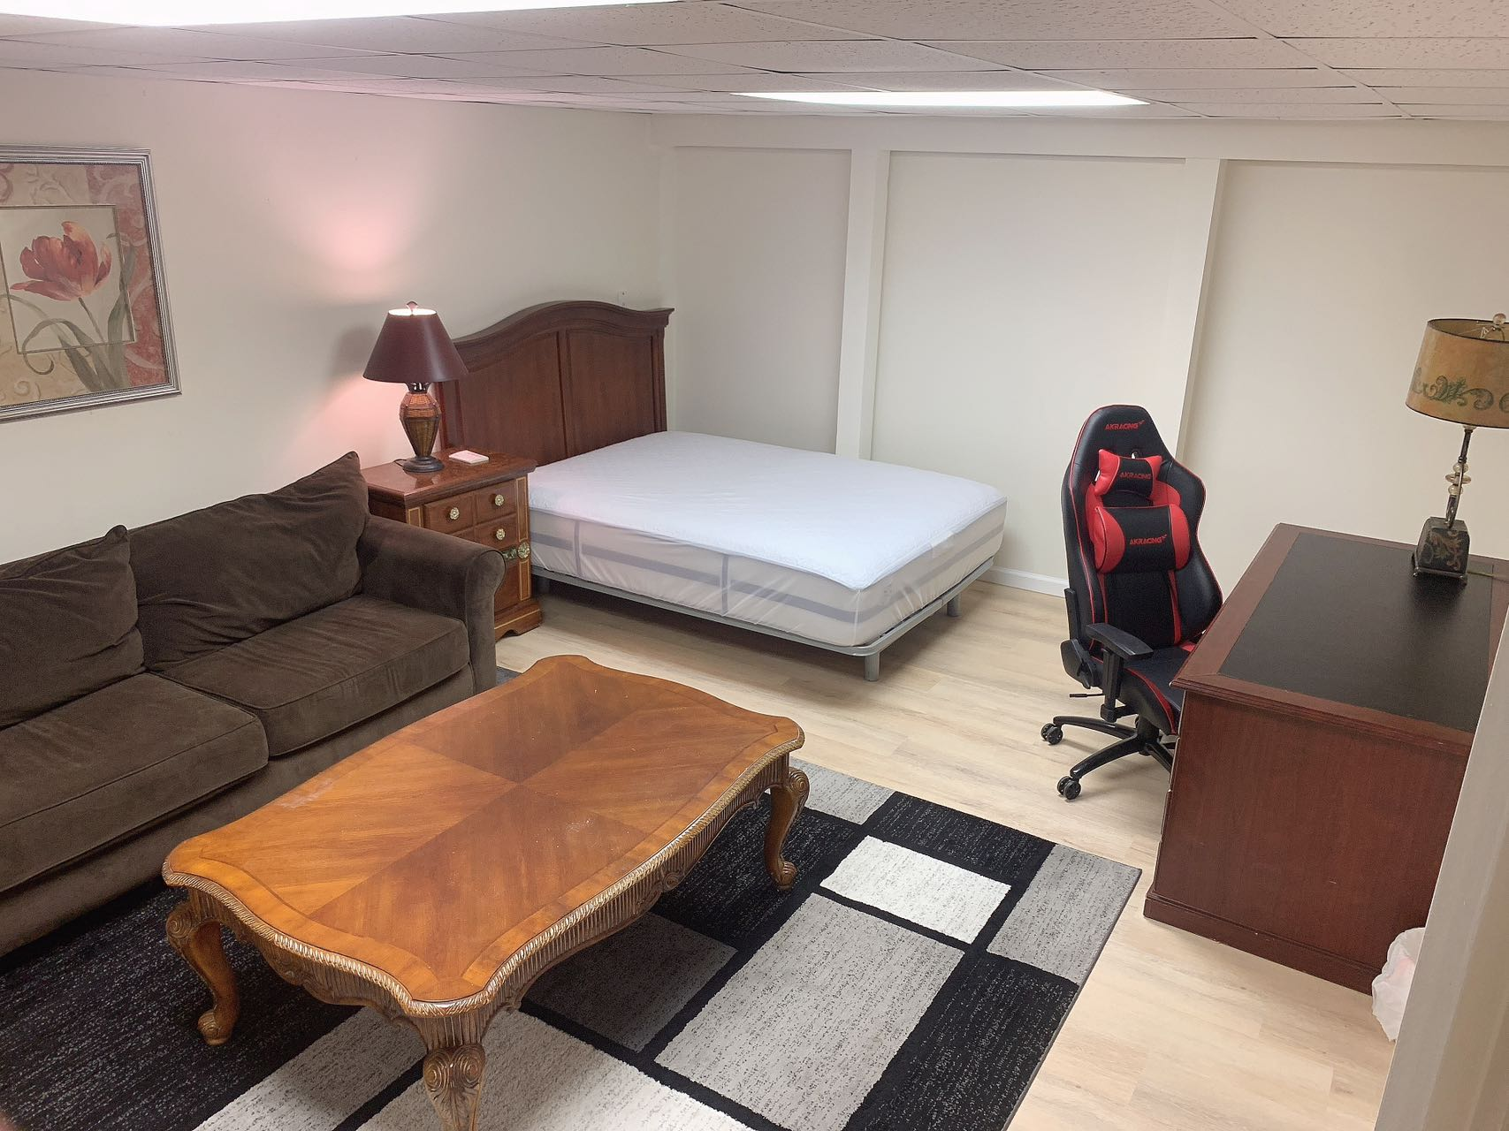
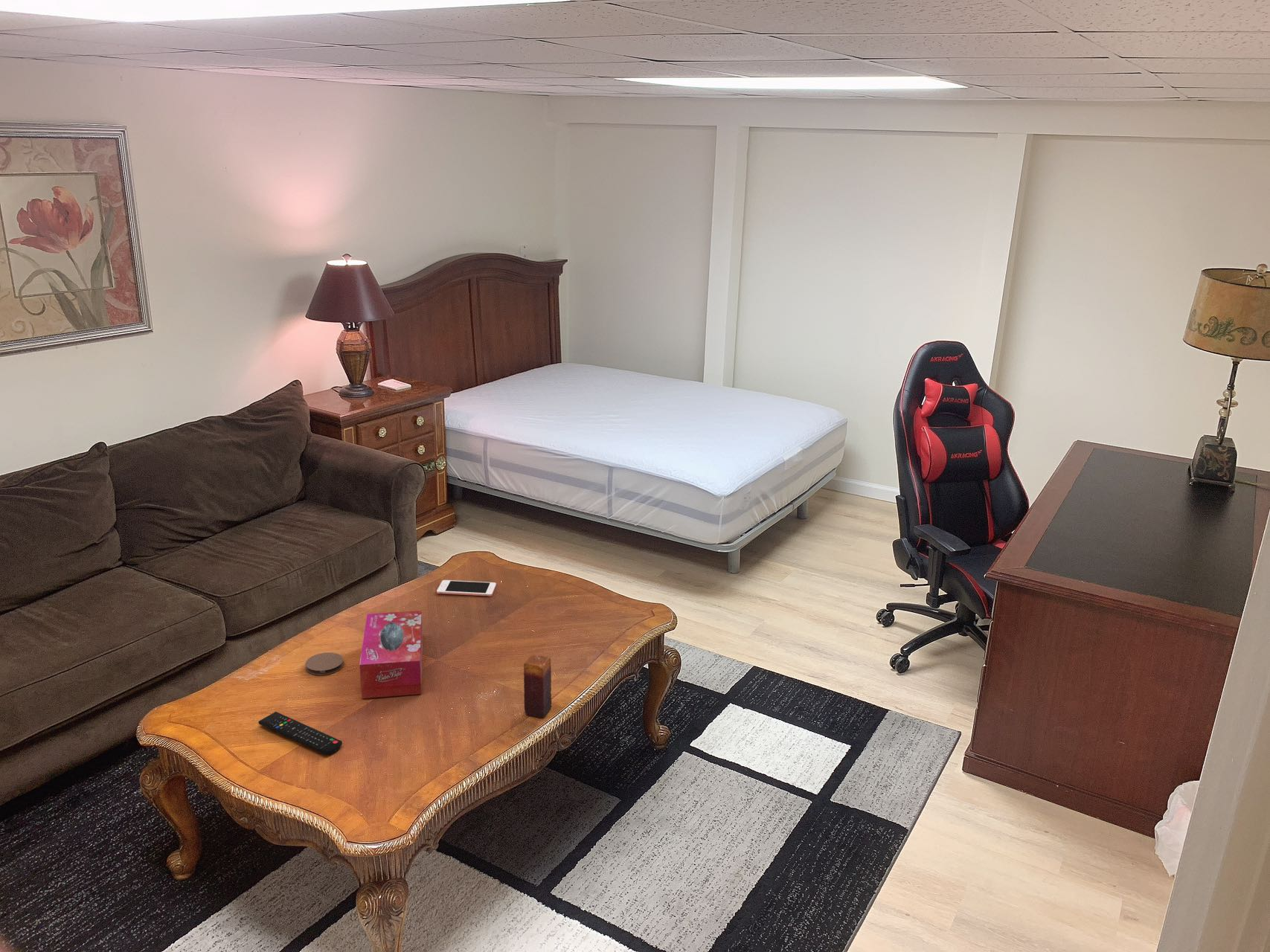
+ remote control (301, 733)
+ cell phone (466, 588)
+ candle (537, 685)
+ coaster (324, 663)
+ tissue box (393, 652)
